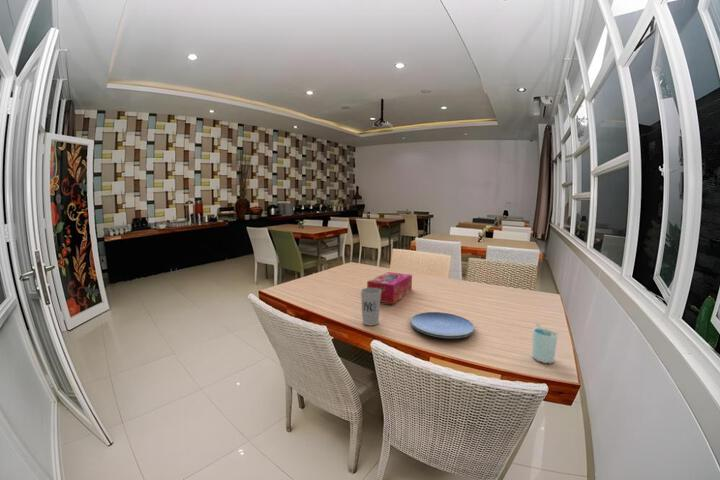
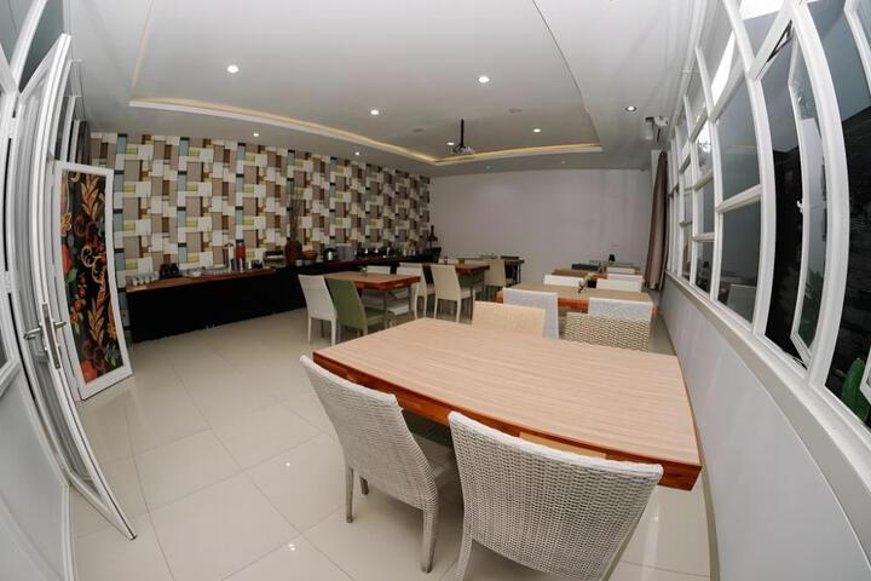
- plate (441, 324)
- cup (370, 306)
- cup (544, 342)
- tissue box (390, 286)
